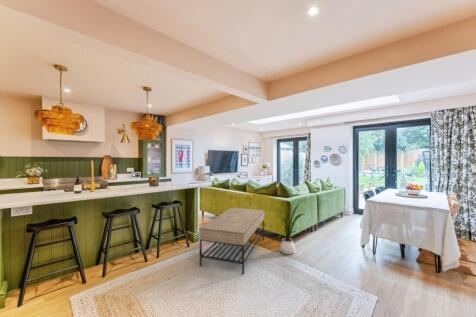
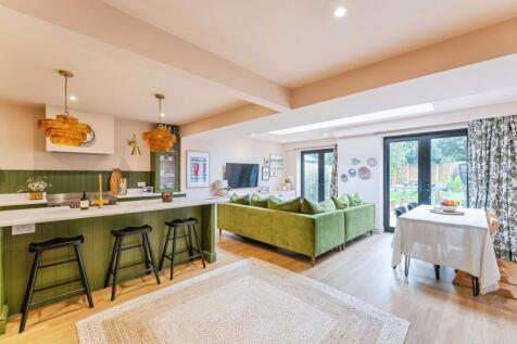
- house plant (289, 228)
- coffee table (236, 234)
